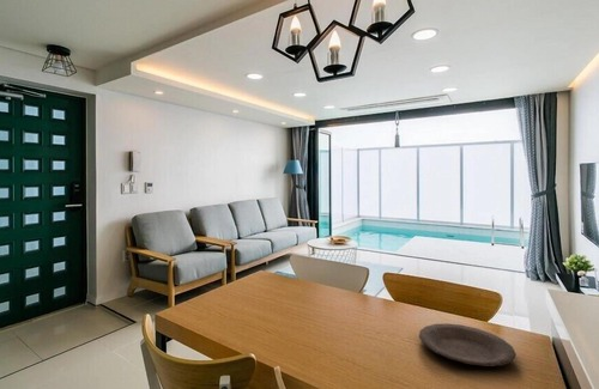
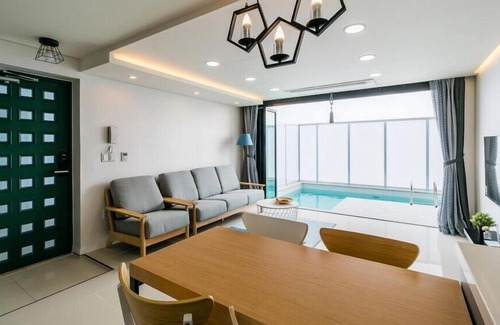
- plate (464, 345)
